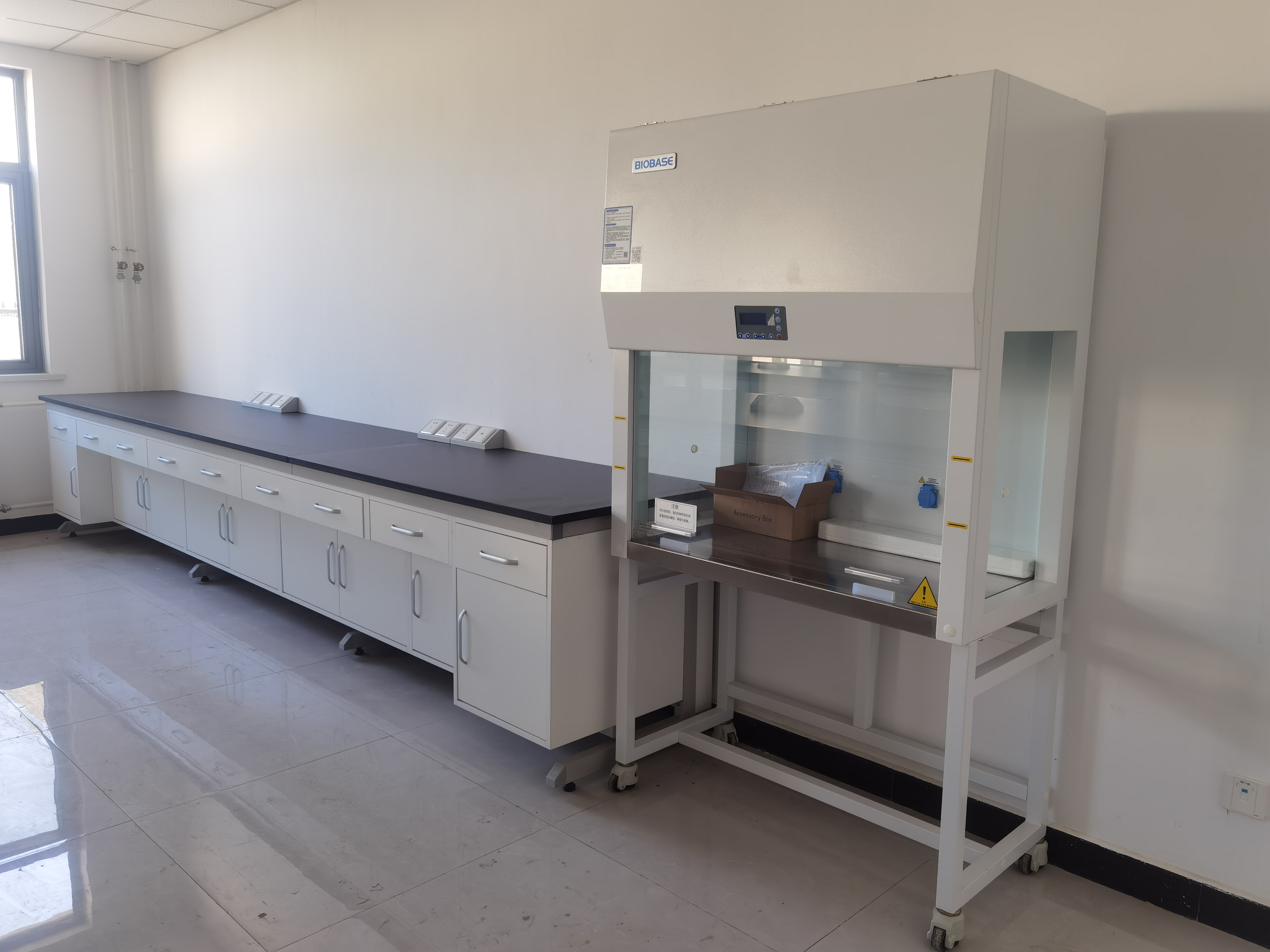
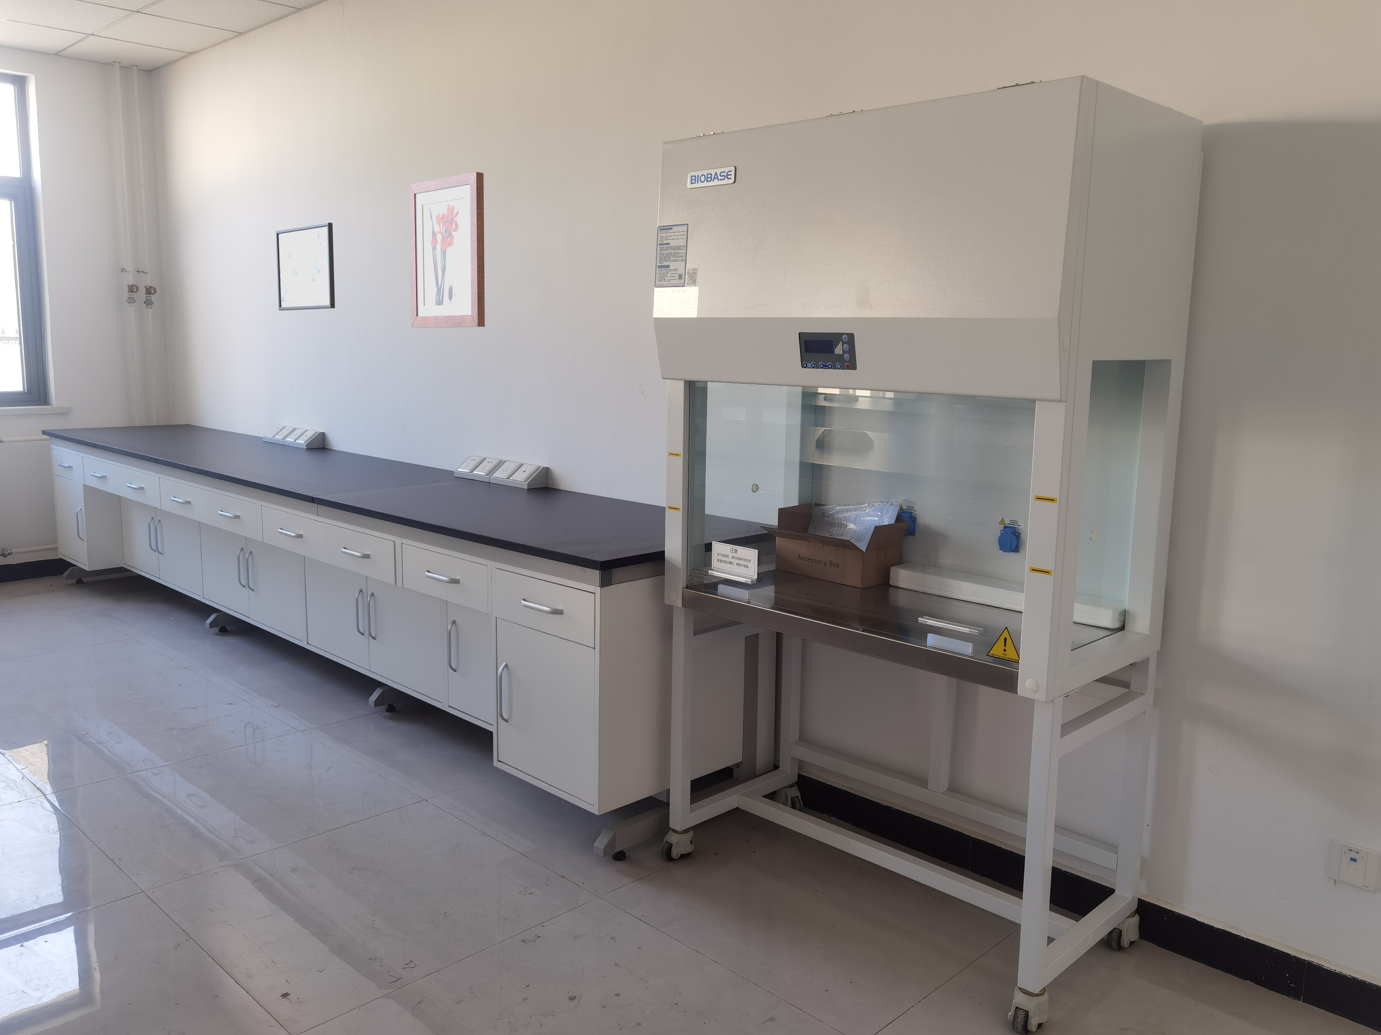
+ wall art (446, 253)
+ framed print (304, 269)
